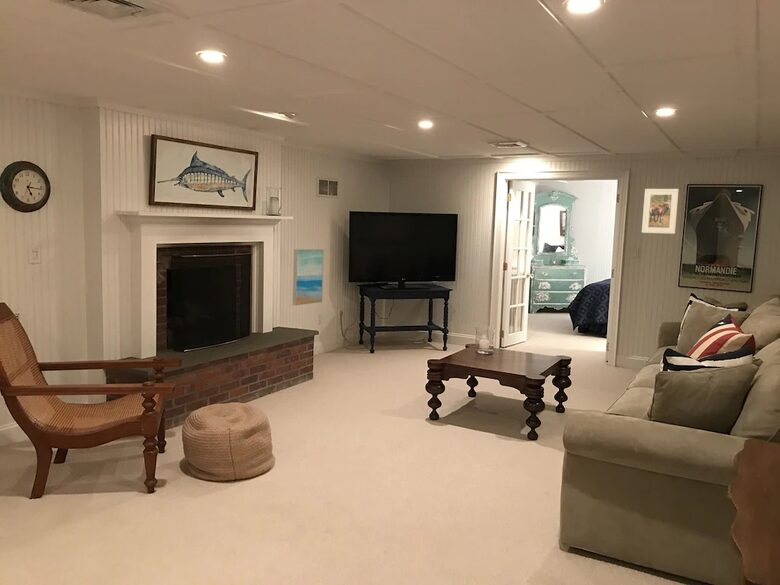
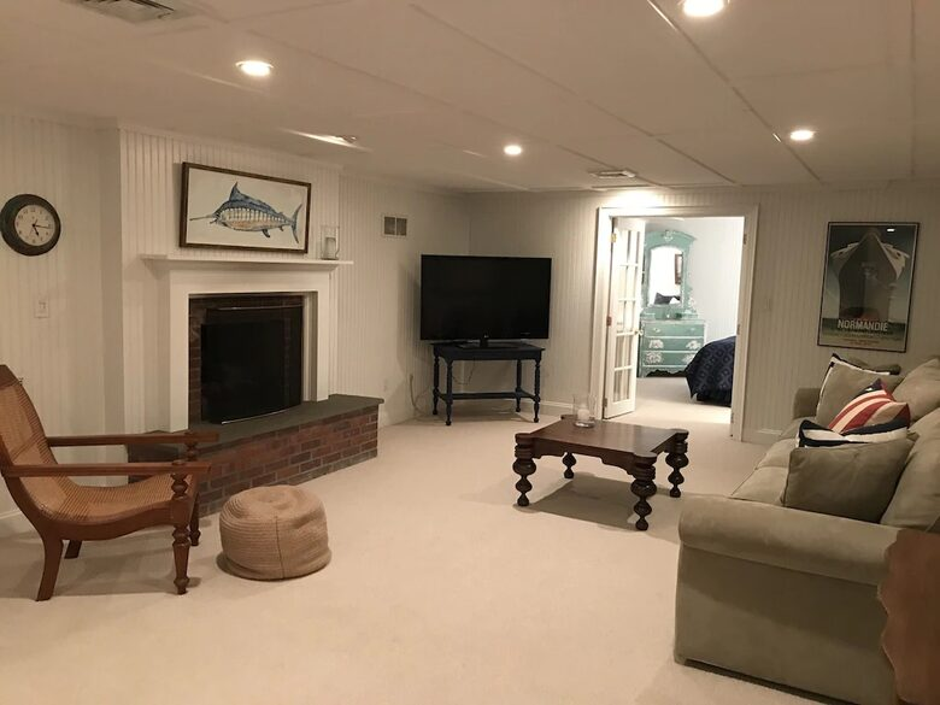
- wall art (308, 276)
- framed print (659, 211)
